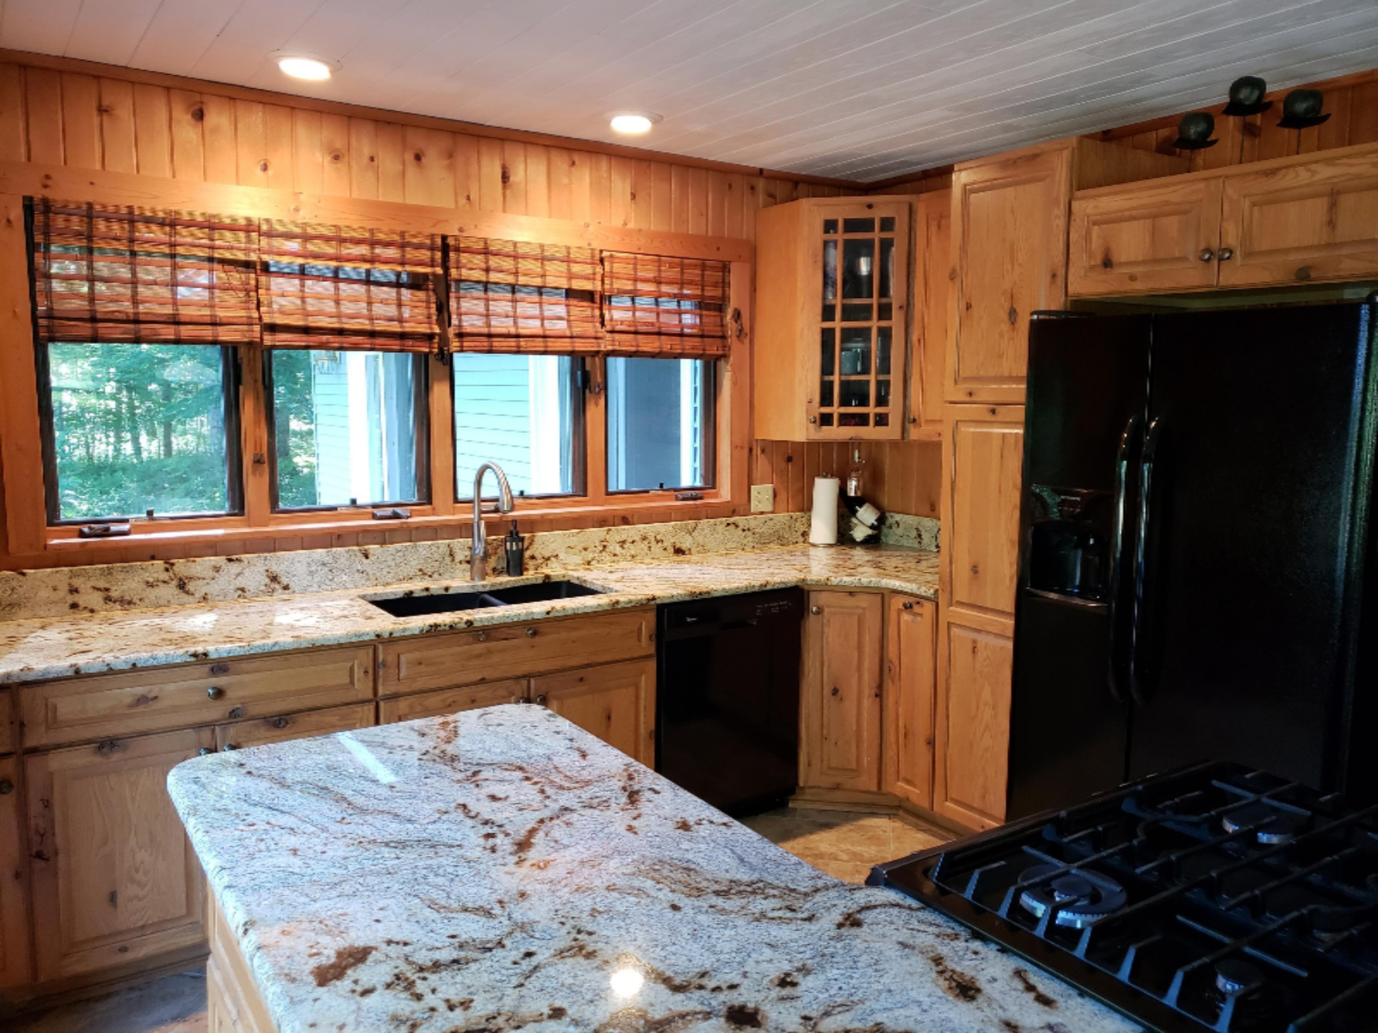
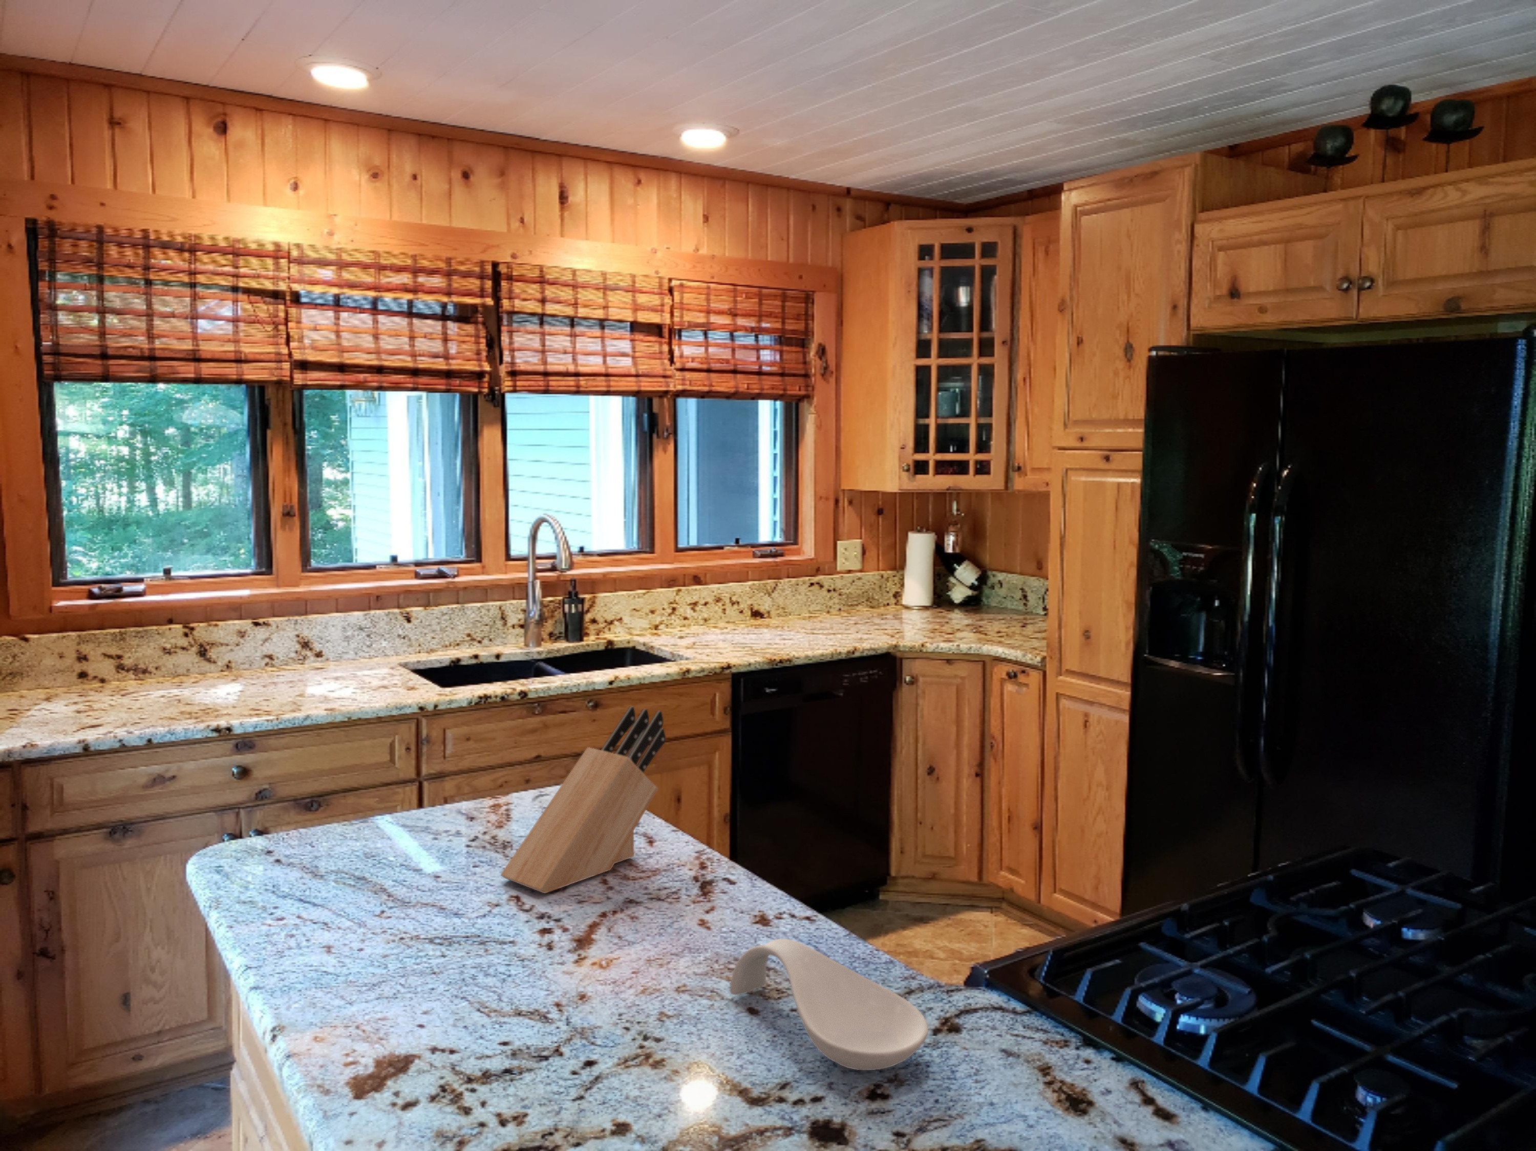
+ spoon rest (821, 997)
+ knife block (591, 792)
